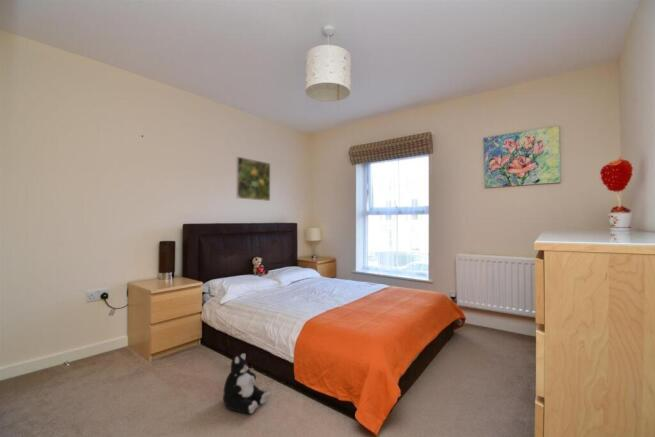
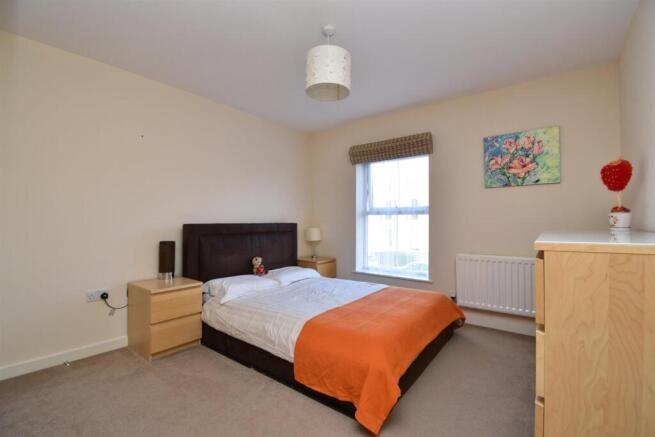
- plush toy (243, 380)
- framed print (254, 179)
